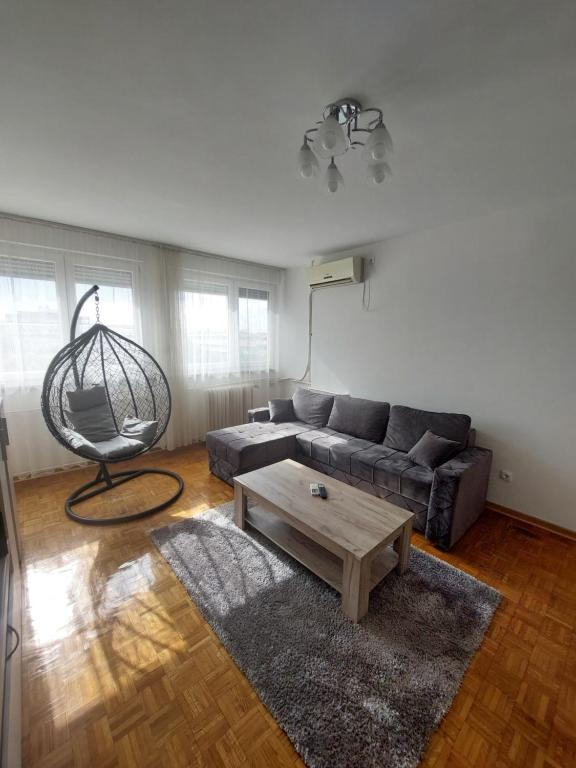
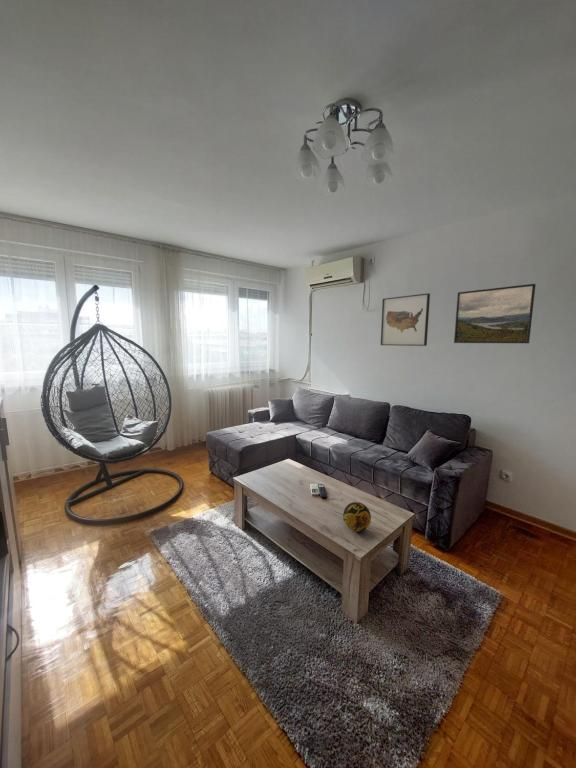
+ wall art (403, 321)
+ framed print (491, 316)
+ decorative orb (356, 516)
